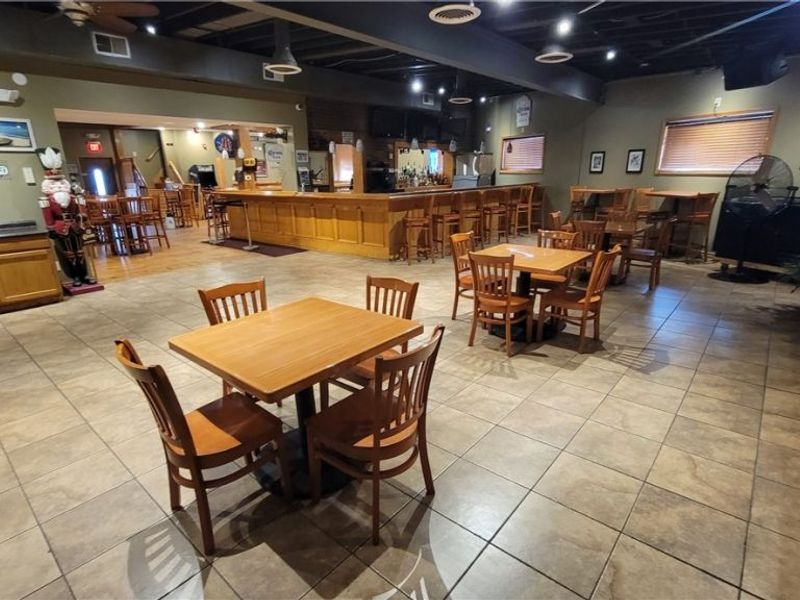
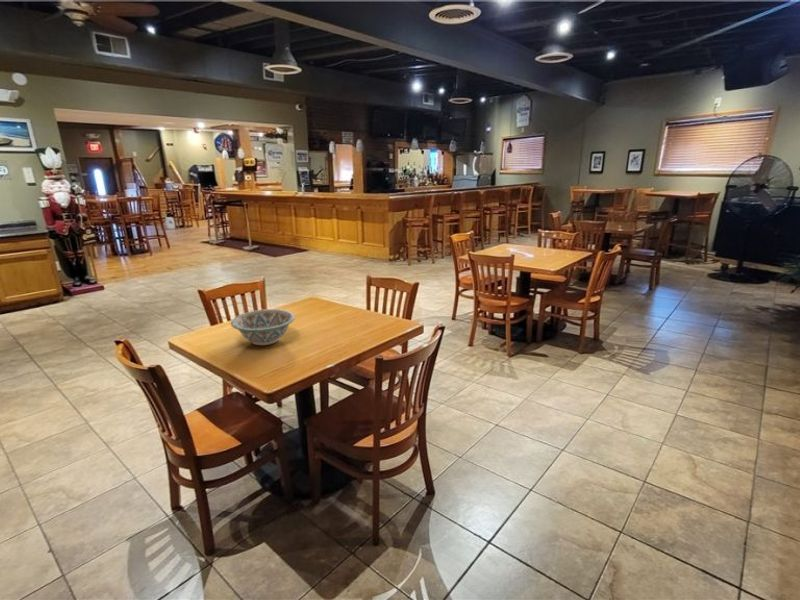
+ decorative bowl (264, 329)
